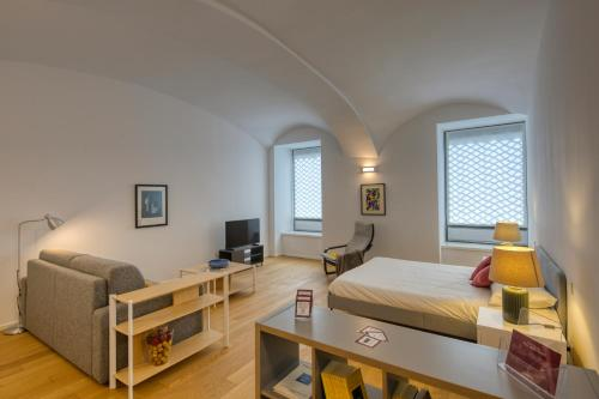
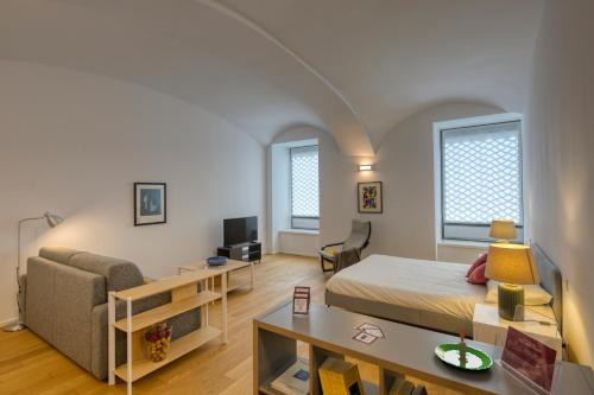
+ candle (462, 342)
